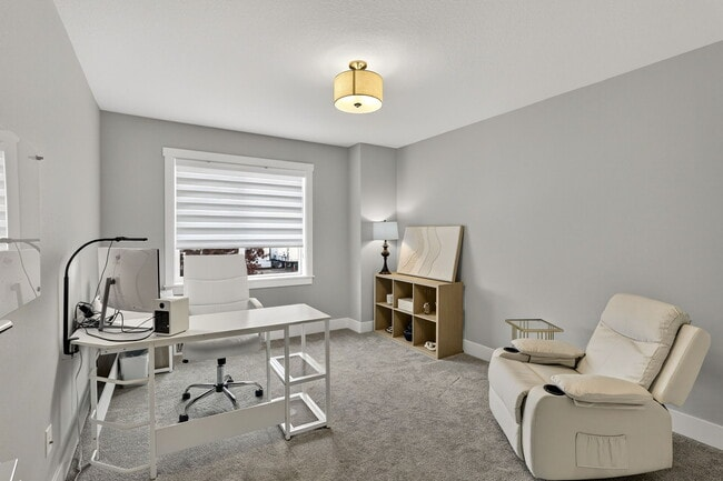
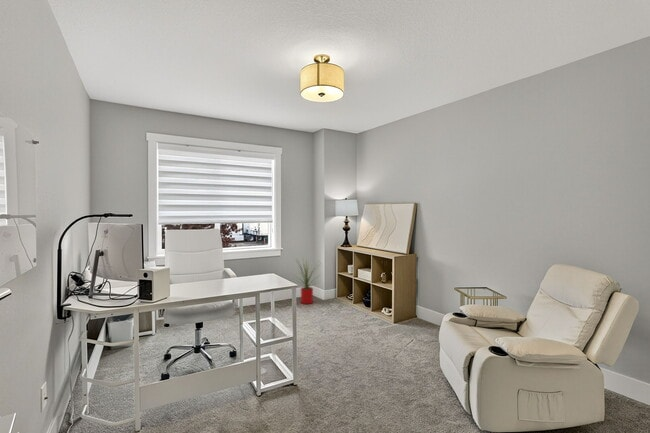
+ house plant (307, 279)
